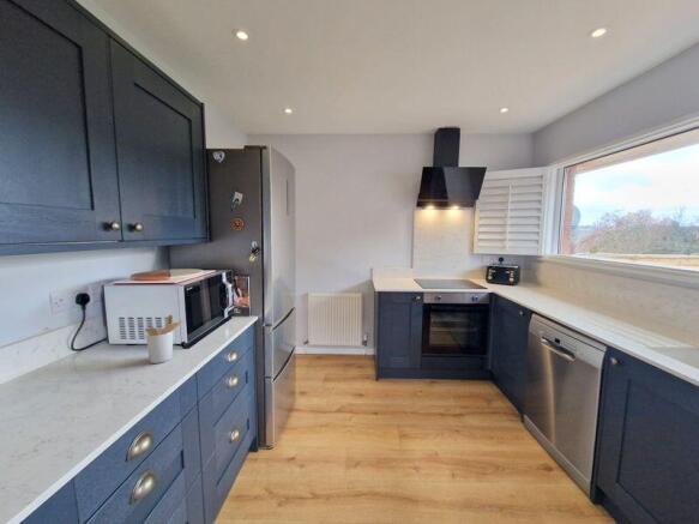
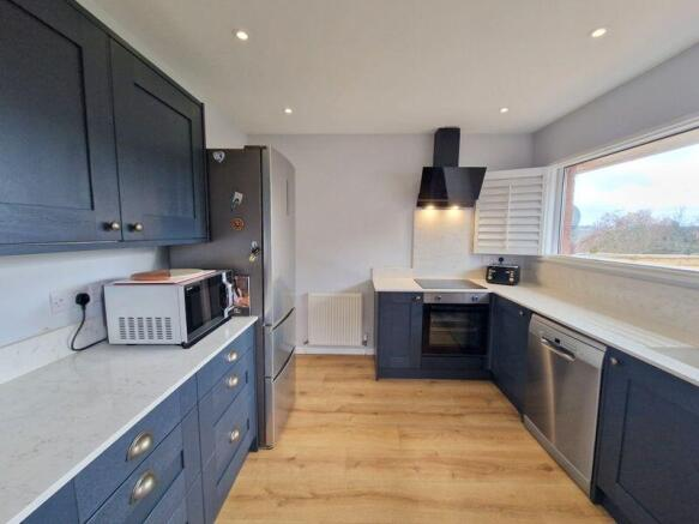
- utensil holder (164, 338)
